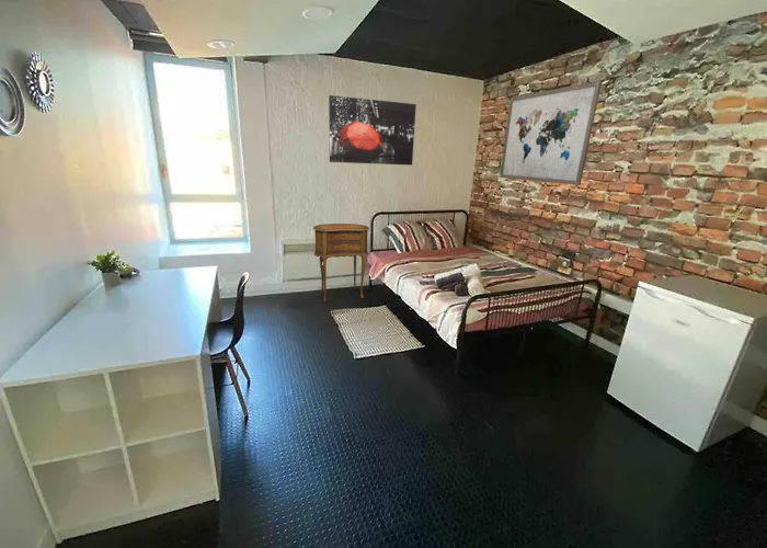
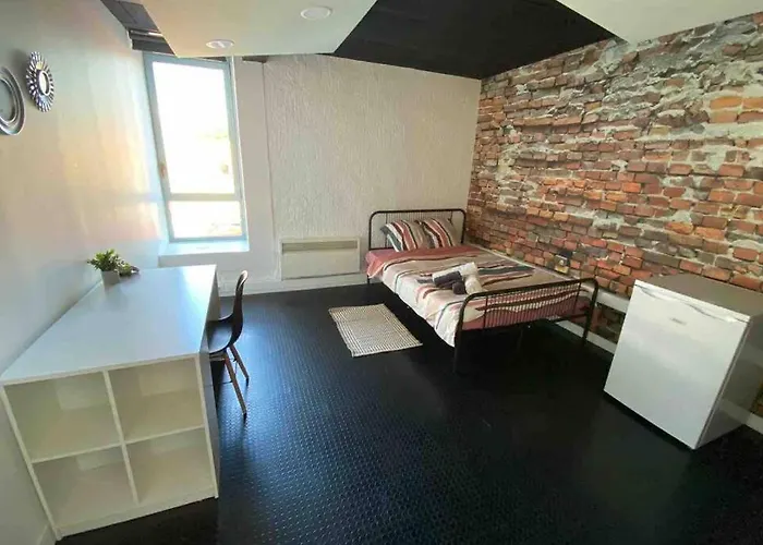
- side table (337, 256)
- wall art (541, 137)
- wall art (373, 133)
